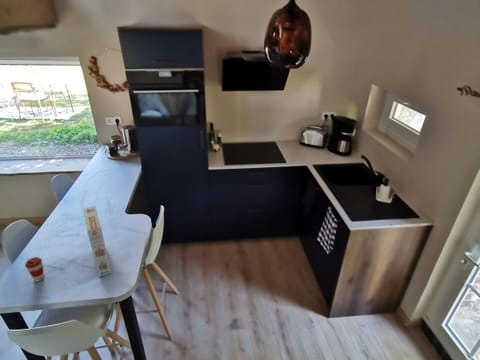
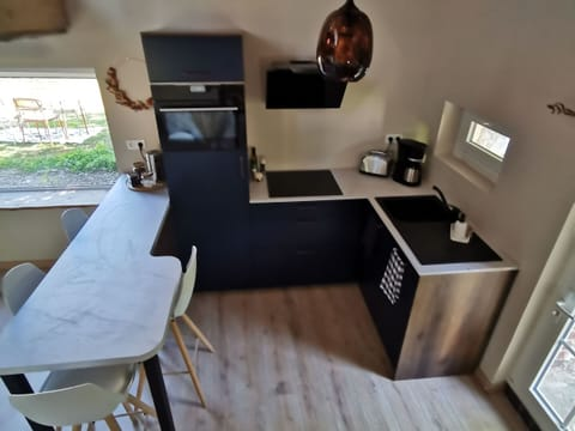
- cereal box (97, 240)
- coffee cup (36, 269)
